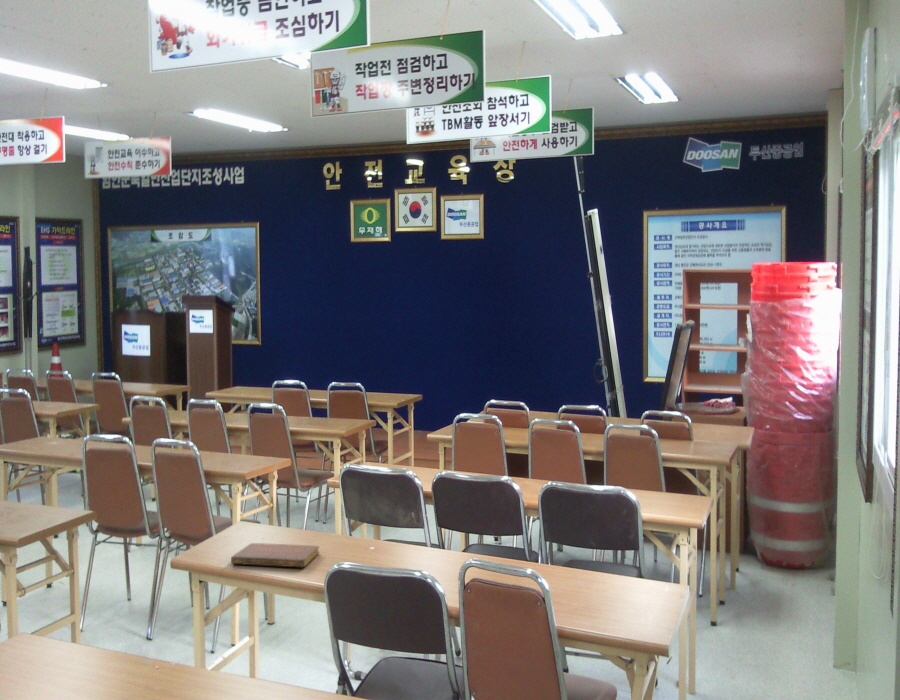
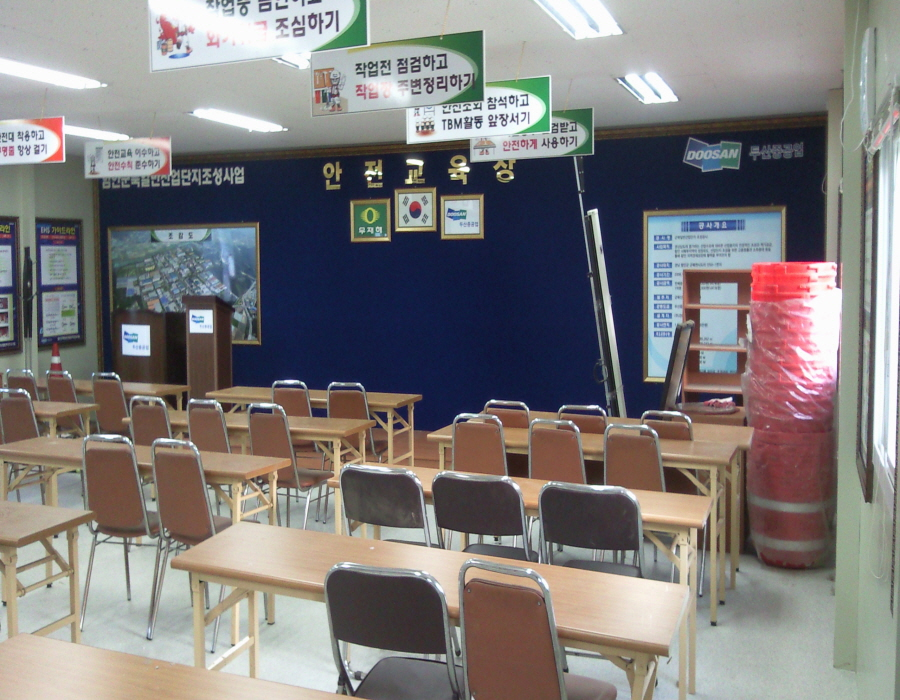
- notebook (276, 554)
